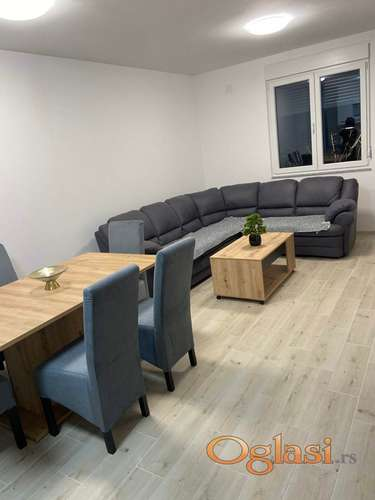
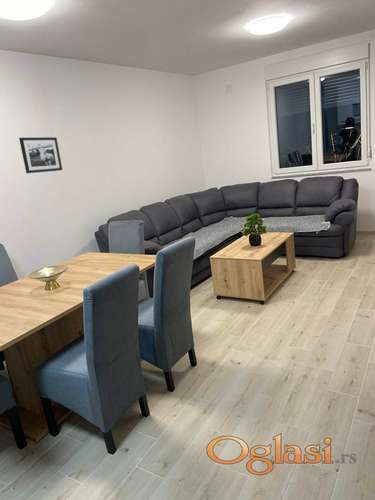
+ picture frame (41, 154)
